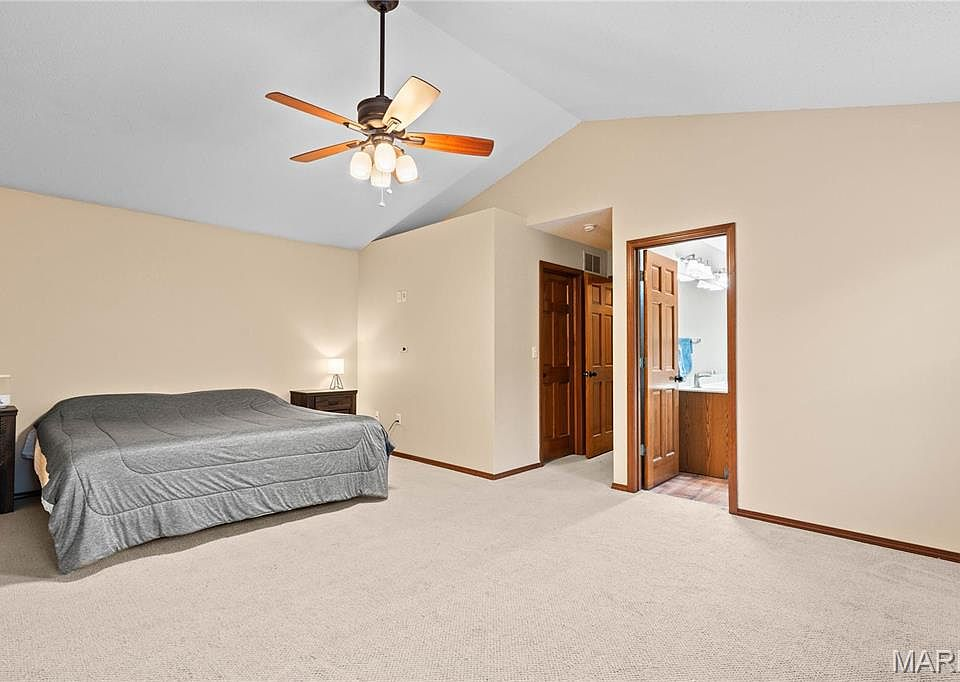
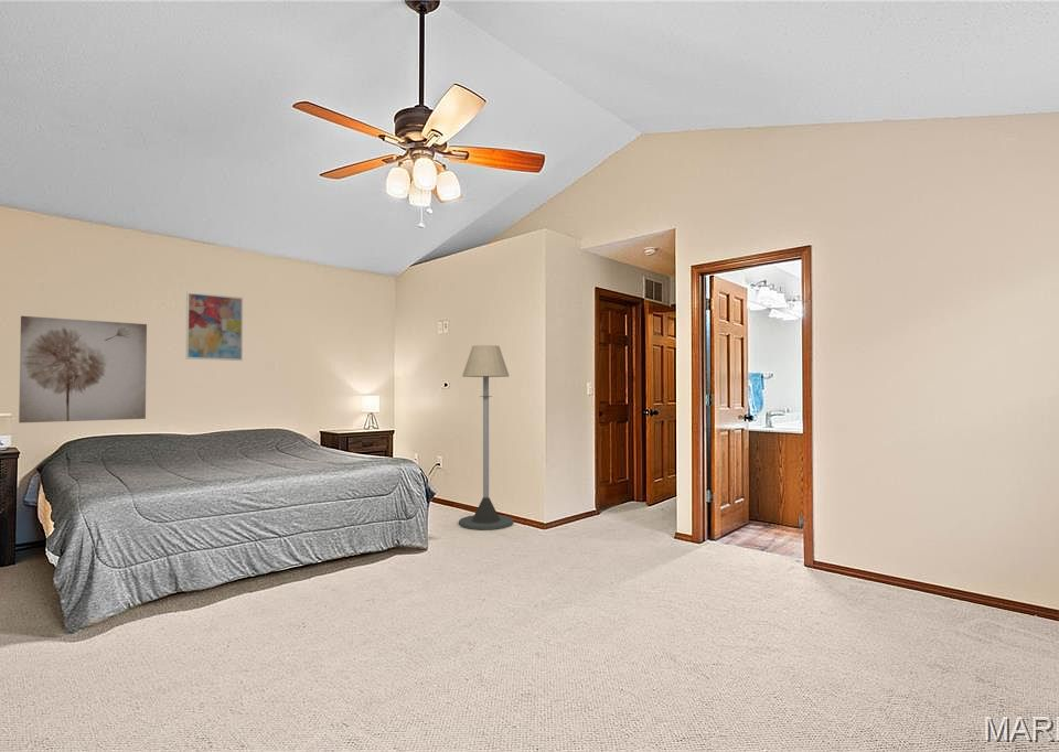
+ floor lamp (485, 434)
+ wall art (215, 326)
+ wall art (86, 370)
